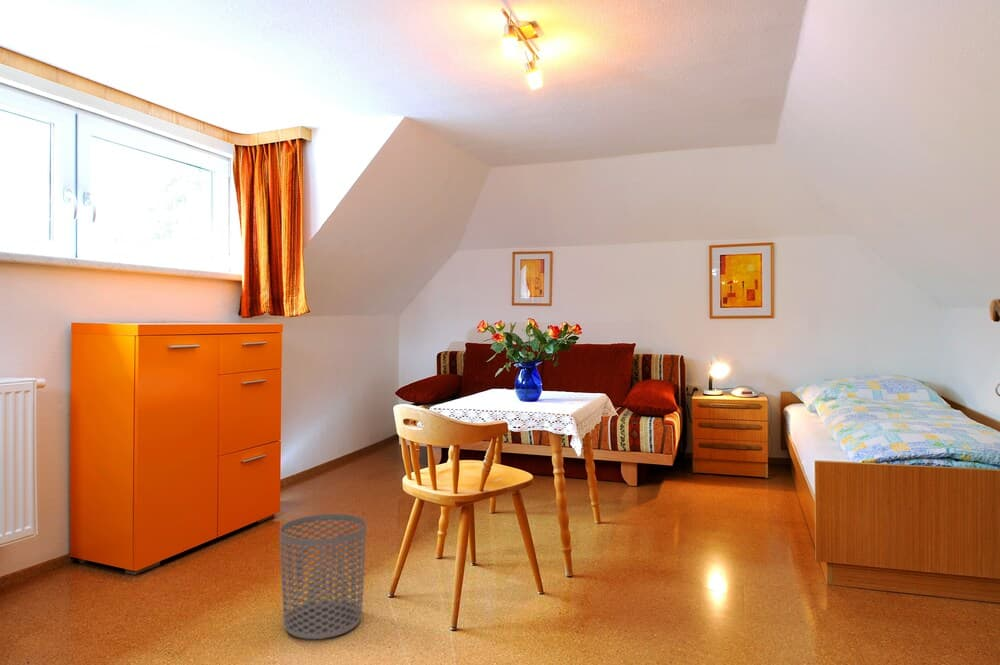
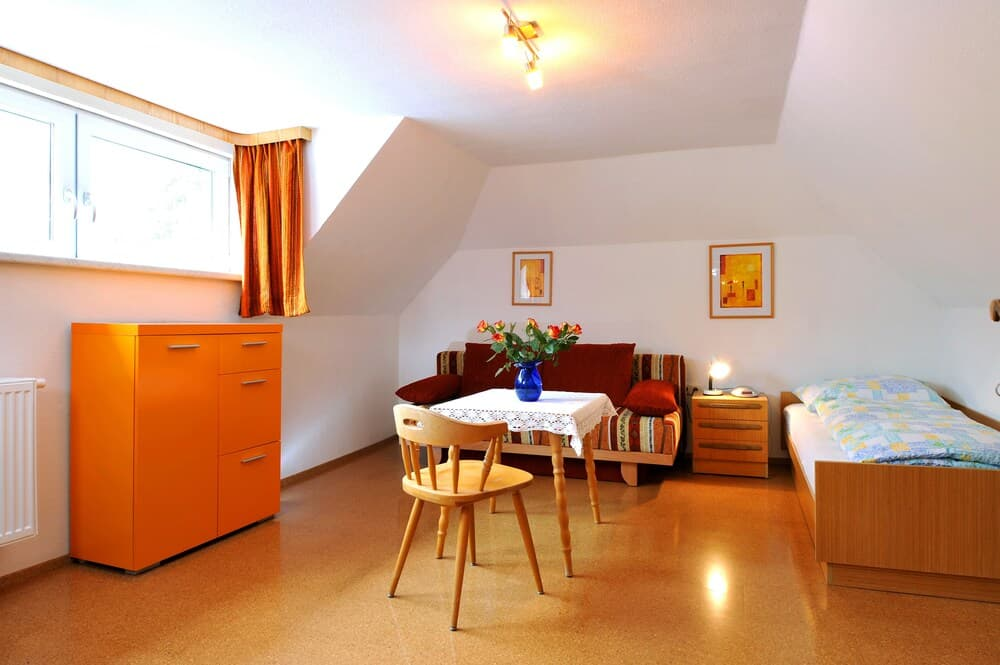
- waste bin (323, 573)
